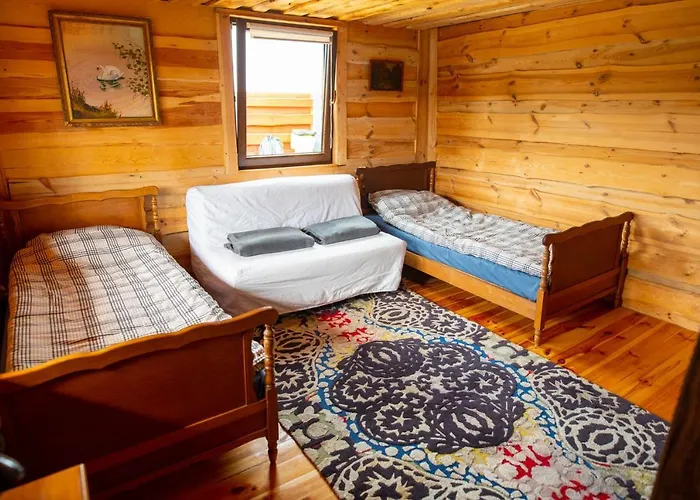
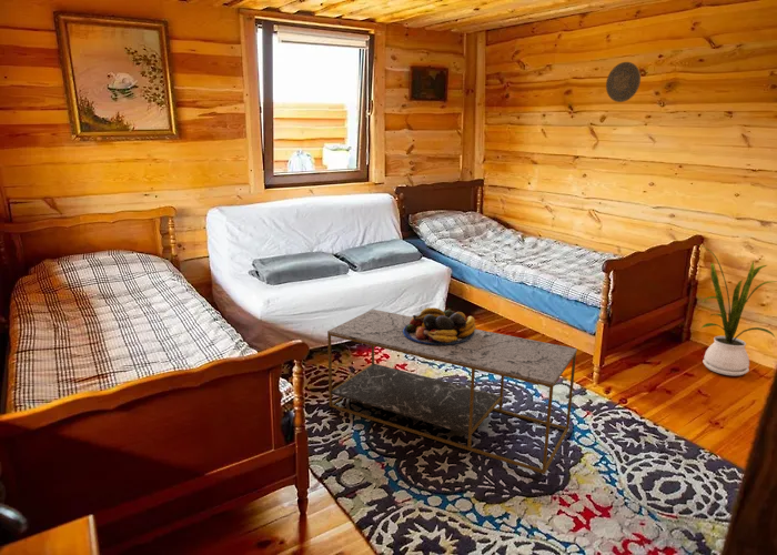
+ house plant (729, 310)
+ decorative plate (622, 82)
+ fruit bowl (437, 320)
+ coffee table (445, 382)
